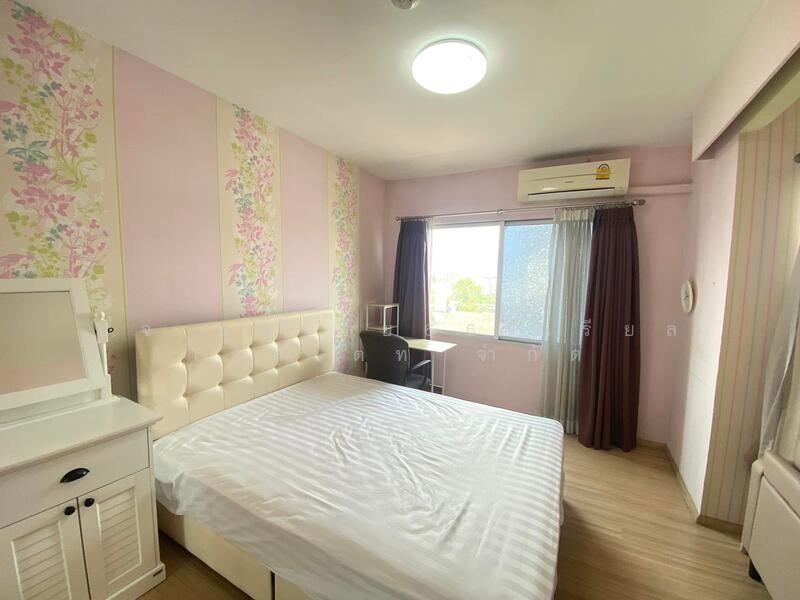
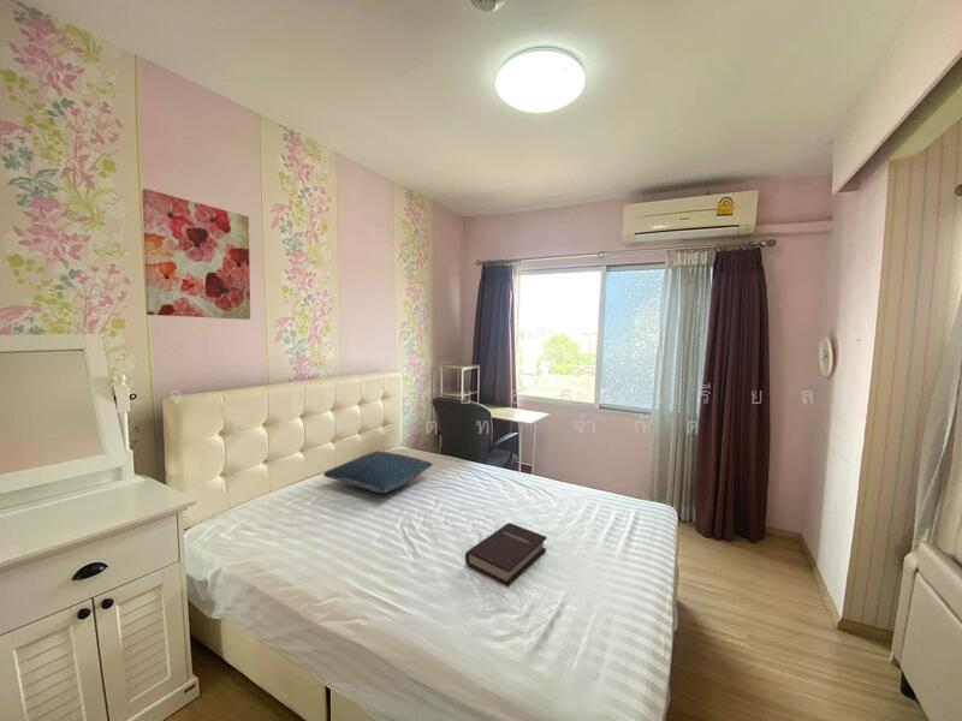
+ pillow (380, 470)
+ wall art (202, 261)
+ book (506, 549)
